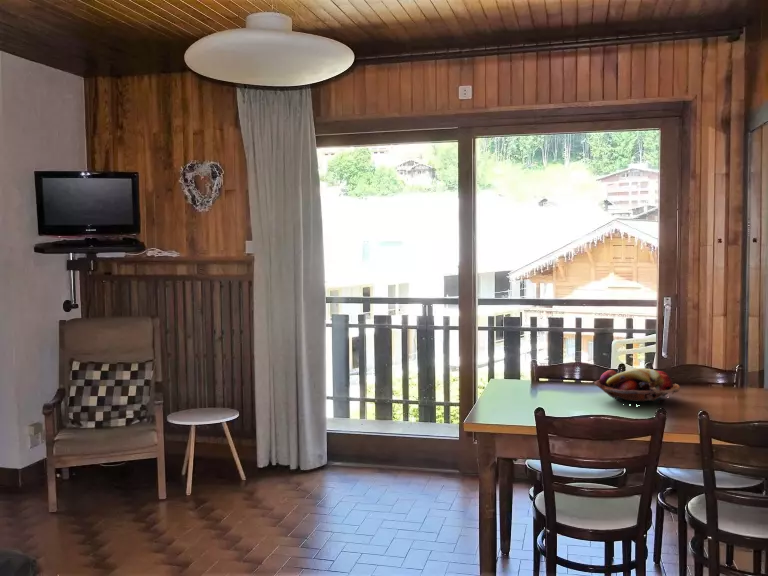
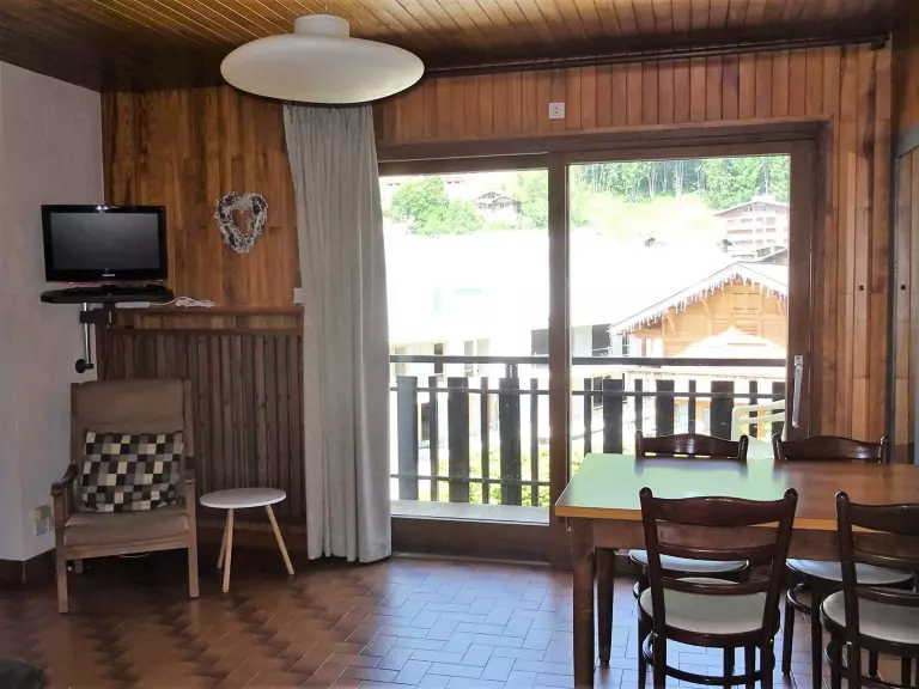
- fruit basket (638, 384)
